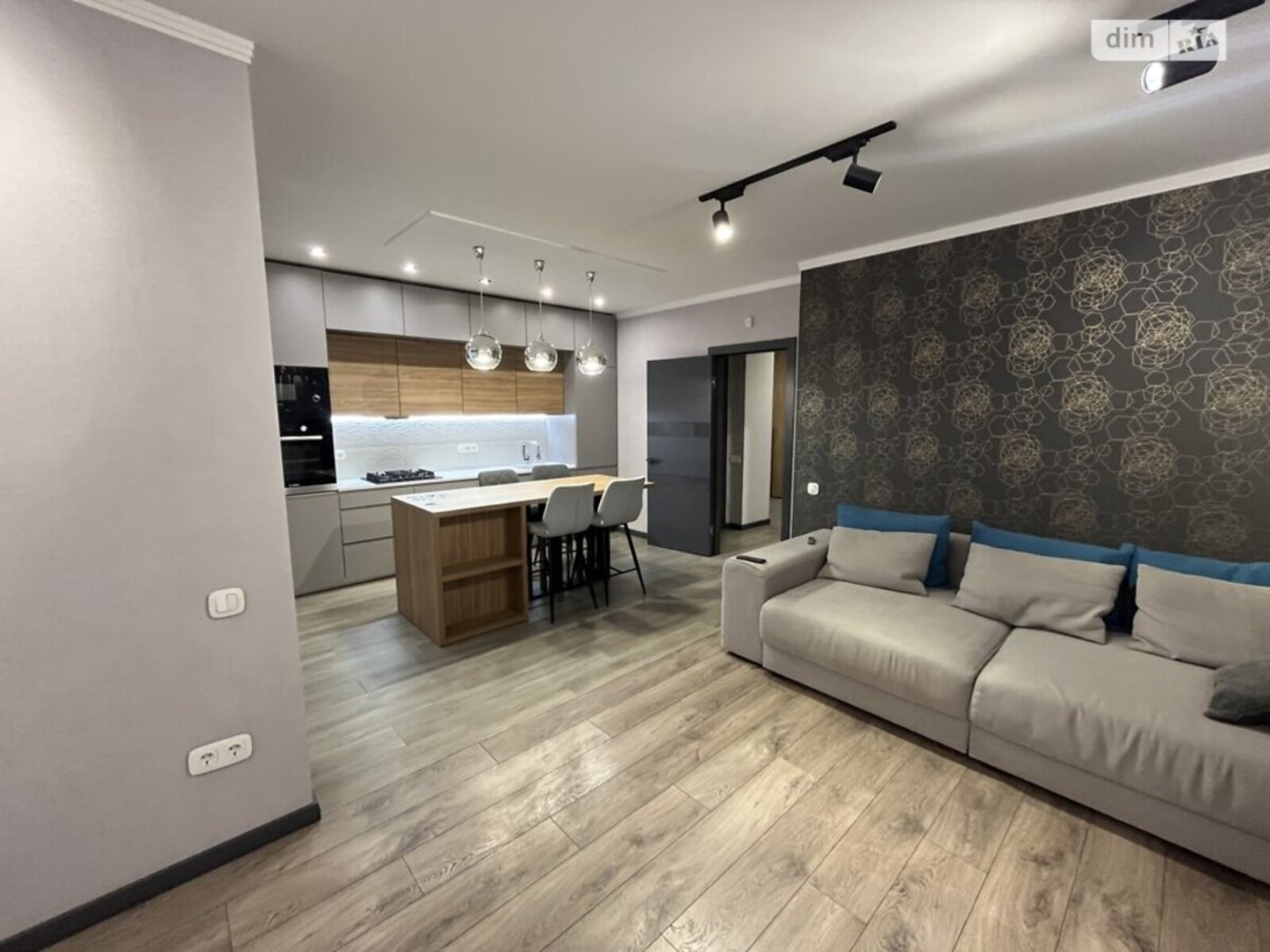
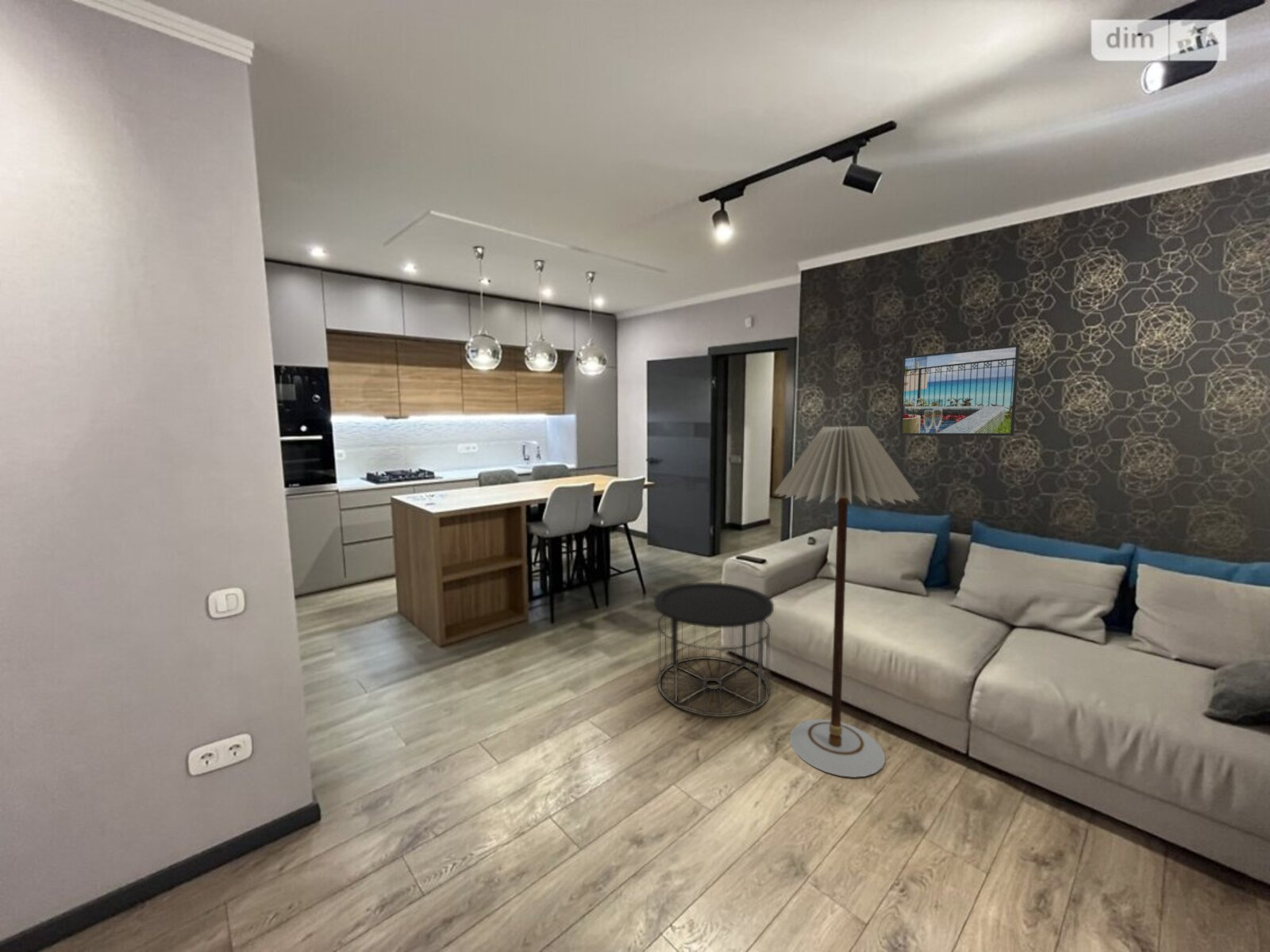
+ side table (712, 647)
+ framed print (954, 393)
+ floor lamp (840, 591)
